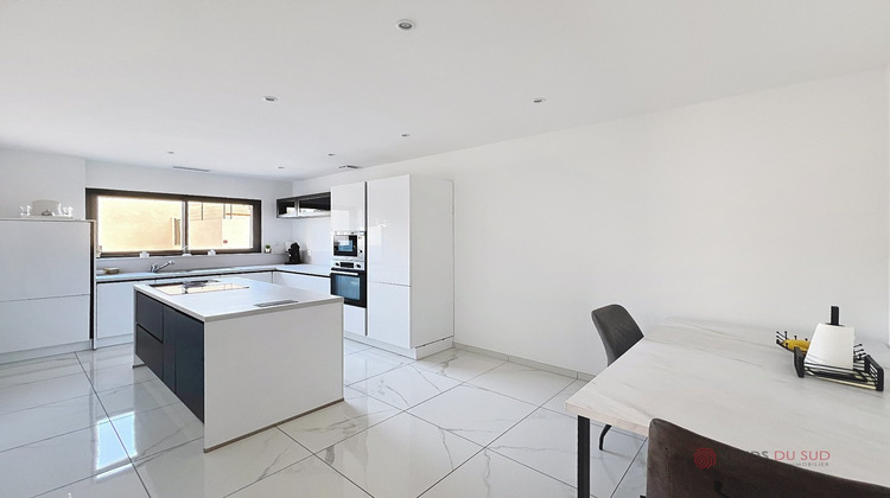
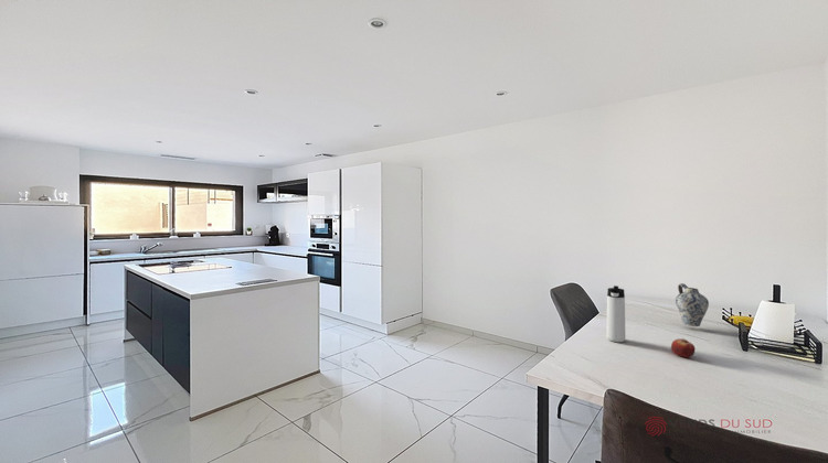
+ thermos bottle (615, 313)
+ fruit (682, 347)
+ ceramic jug (693, 306)
